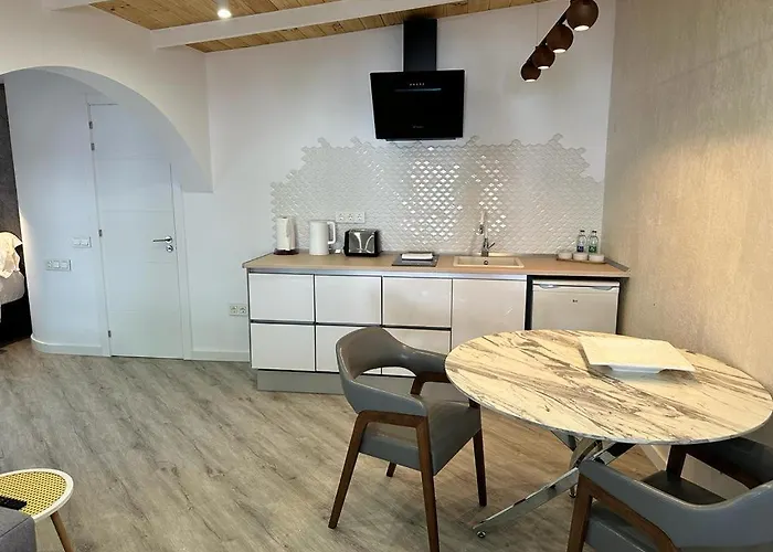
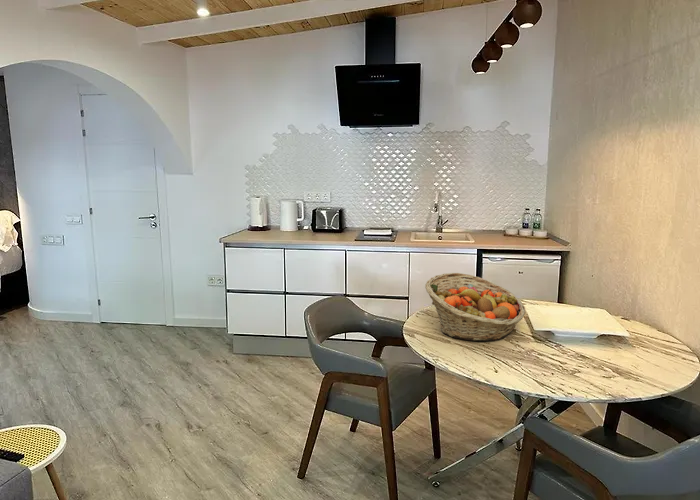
+ fruit basket (474, 304)
